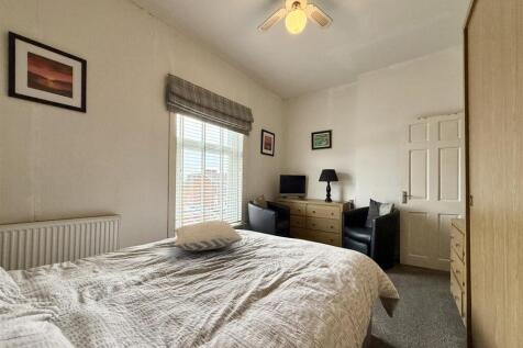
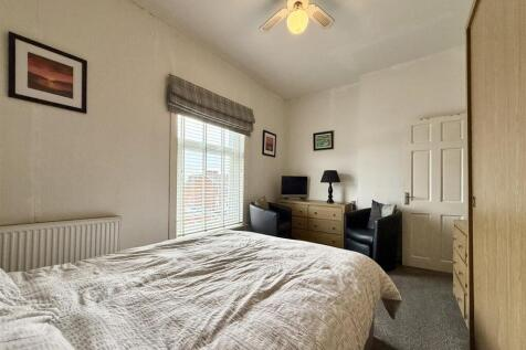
- pillow (205, 234)
